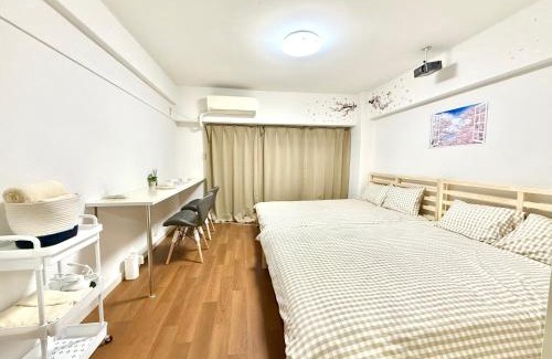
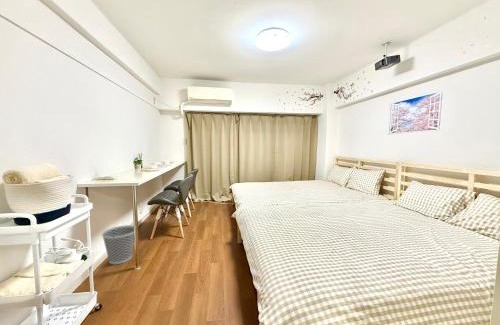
+ wastebasket (120, 244)
